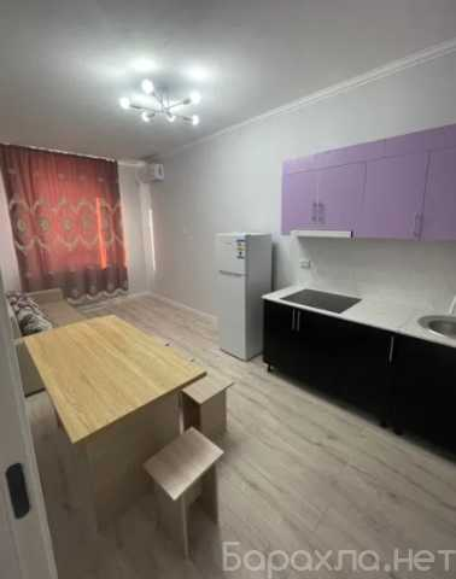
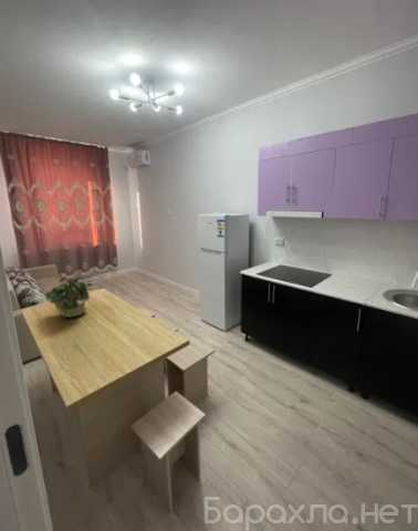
+ potted plant (66, 292)
